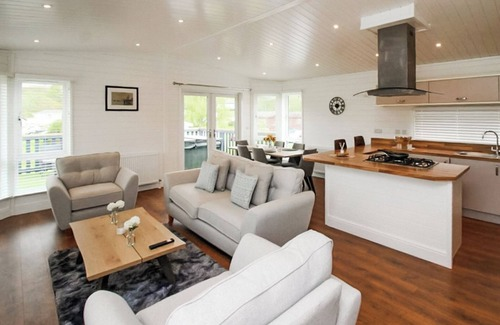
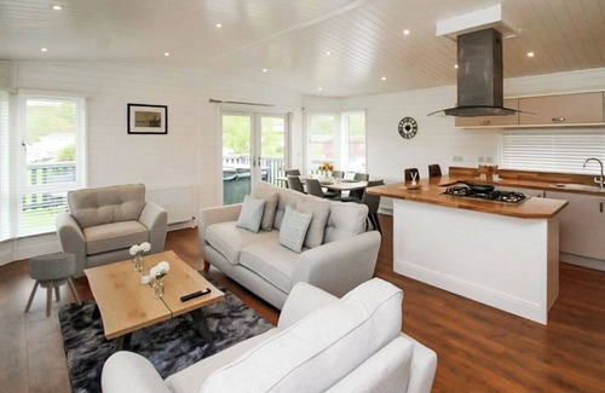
+ ottoman (52, 282)
